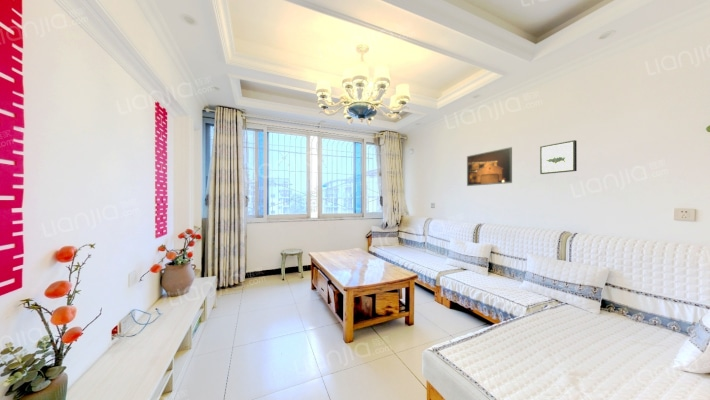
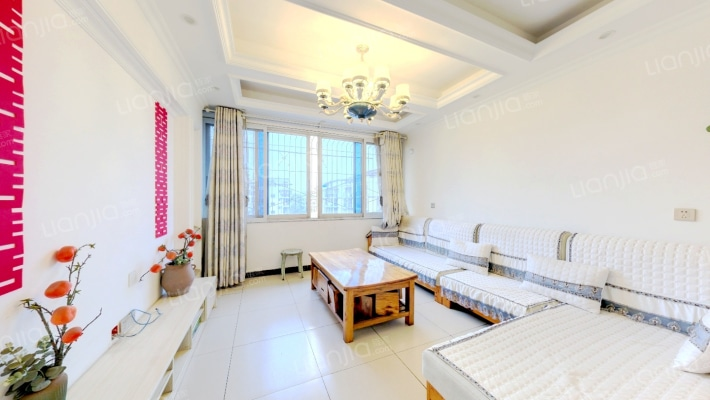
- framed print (487, 168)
- wall art (557, 158)
